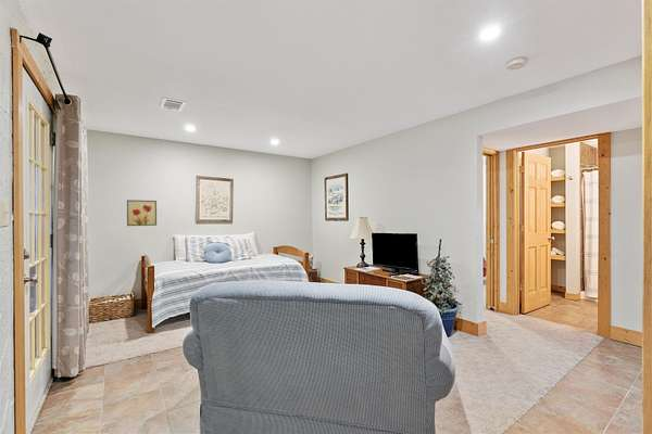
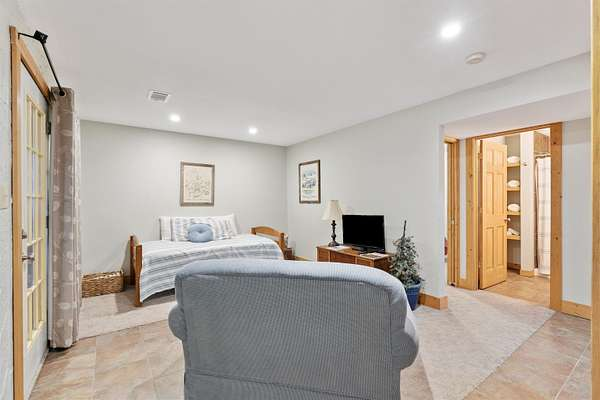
- wall art (141, 213)
